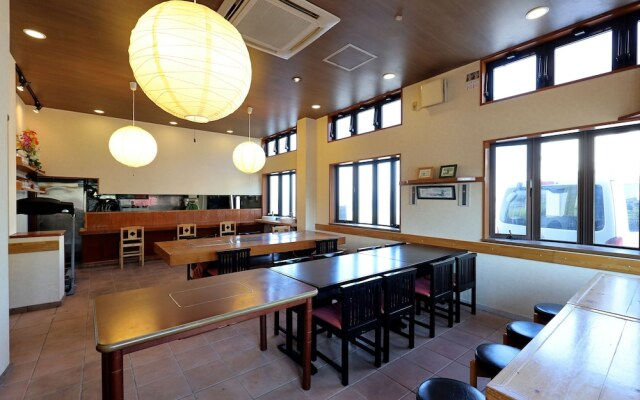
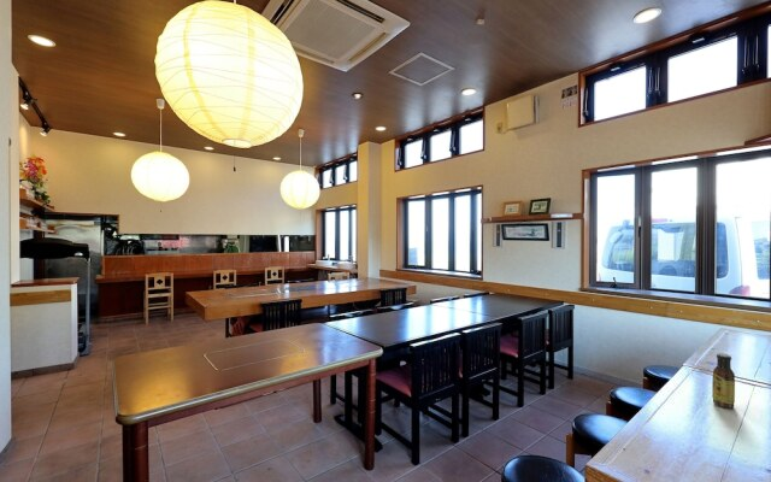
+ sauce bottle (723, 380)
